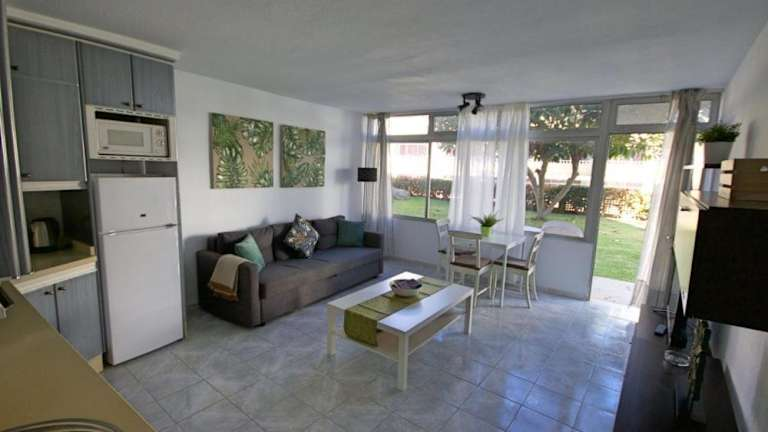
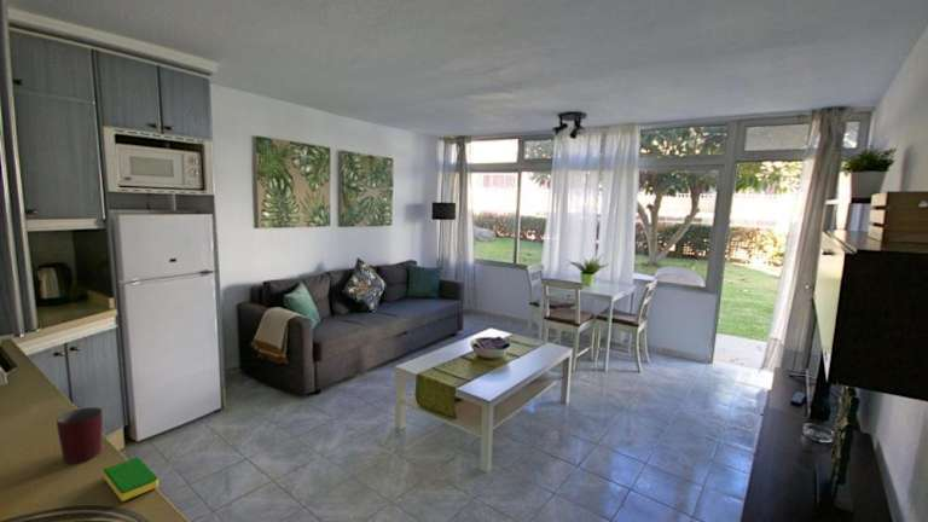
+ dish sponge (130, 477)
+ mug (80, 433)
